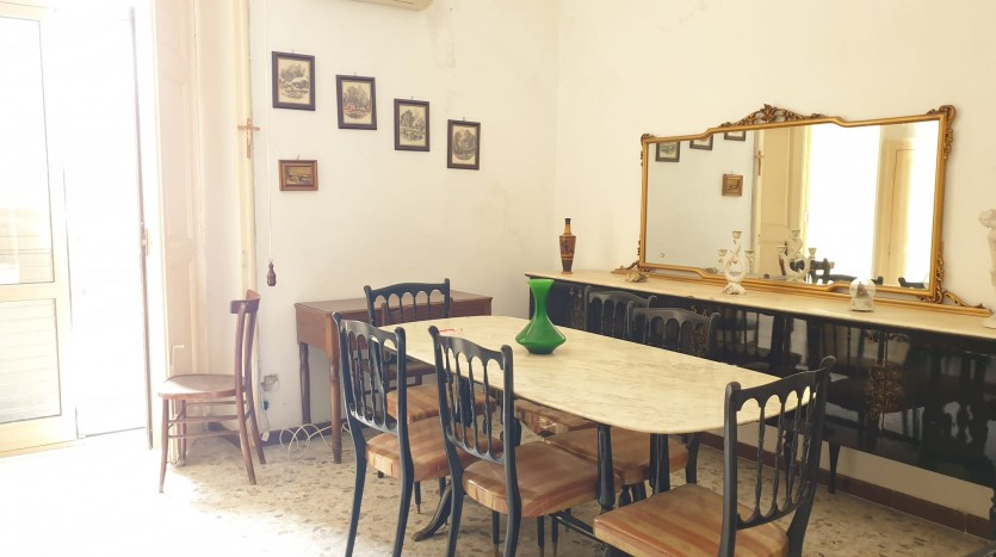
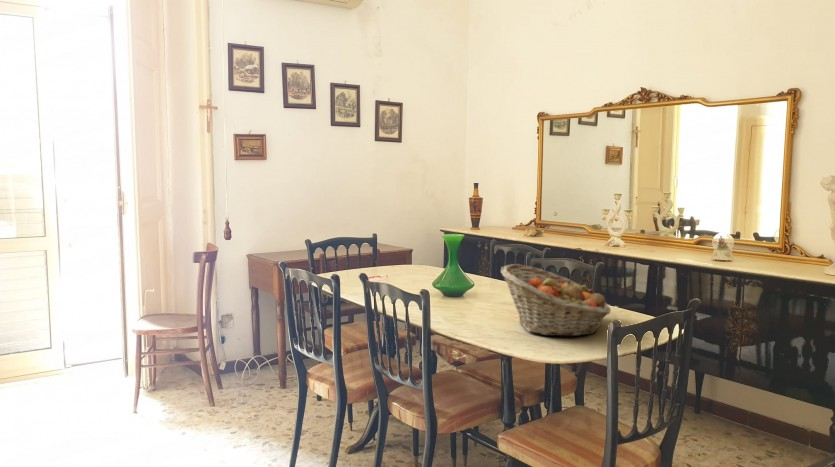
+ fruit basket (554, 297)
